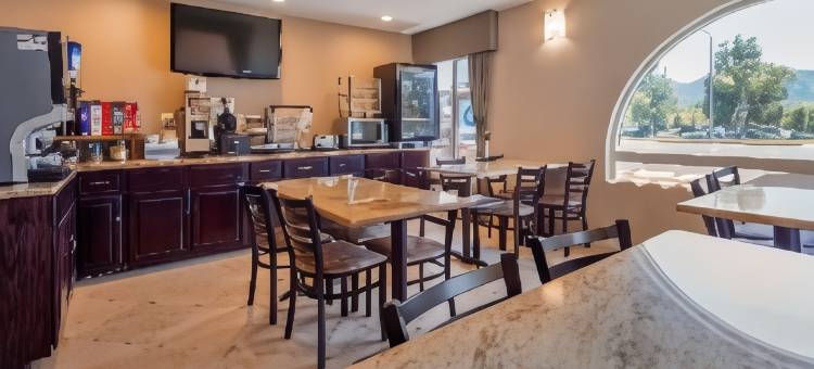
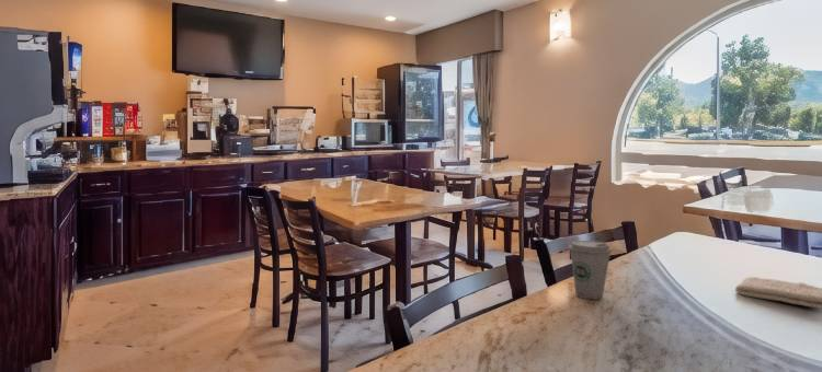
+ coffee cup (590, 269)
+ washcloth (784, 291)
